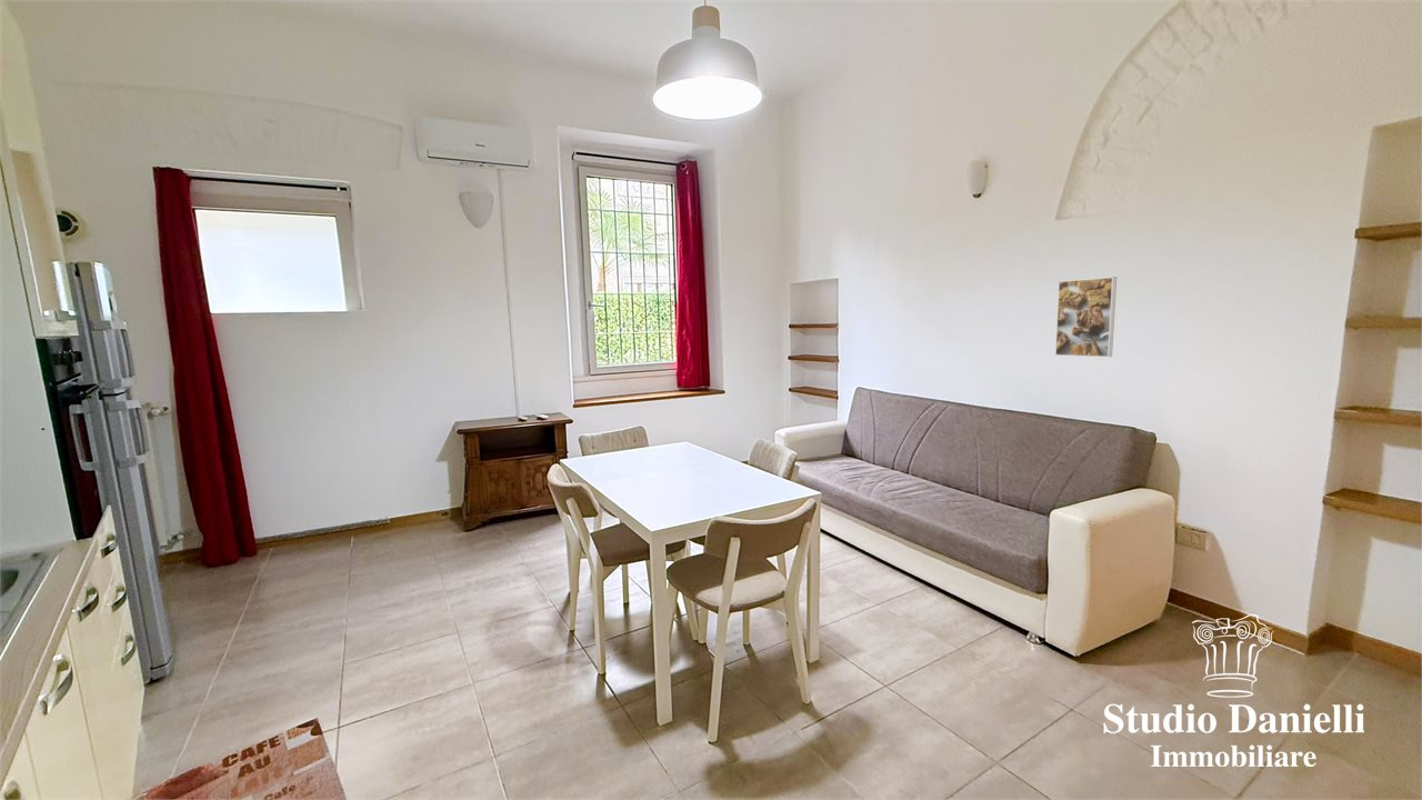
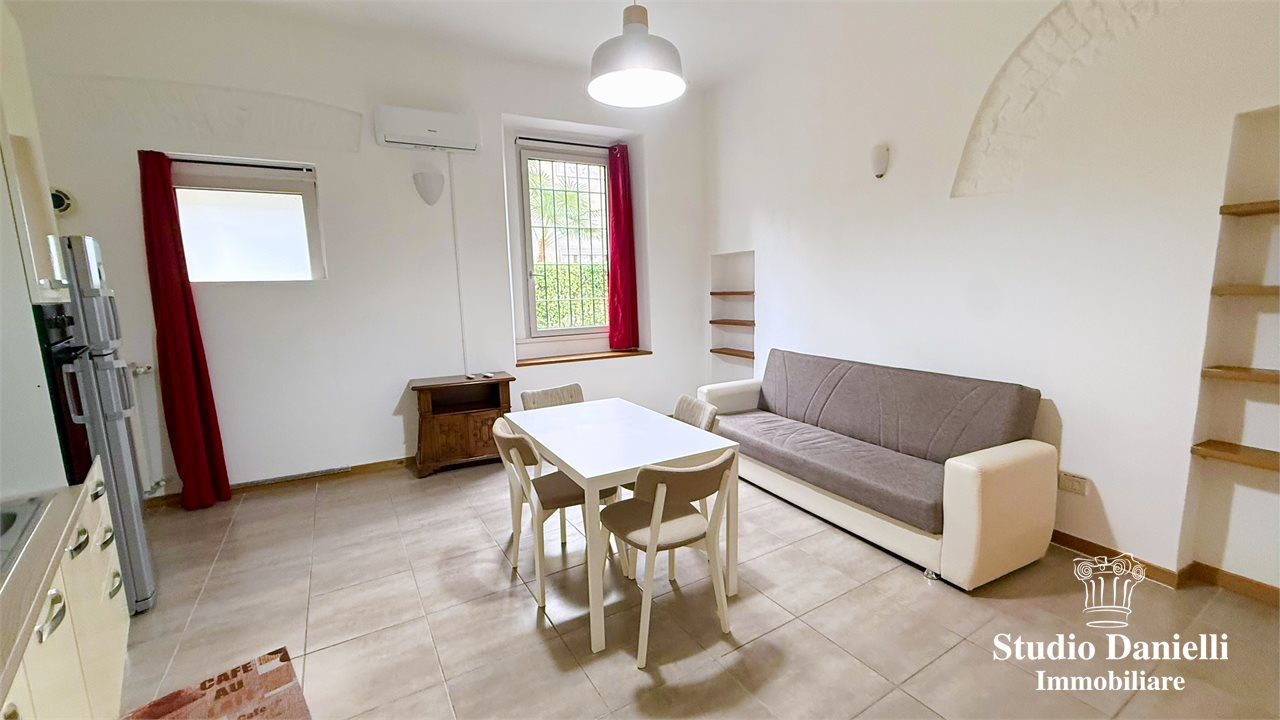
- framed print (1084, 318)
